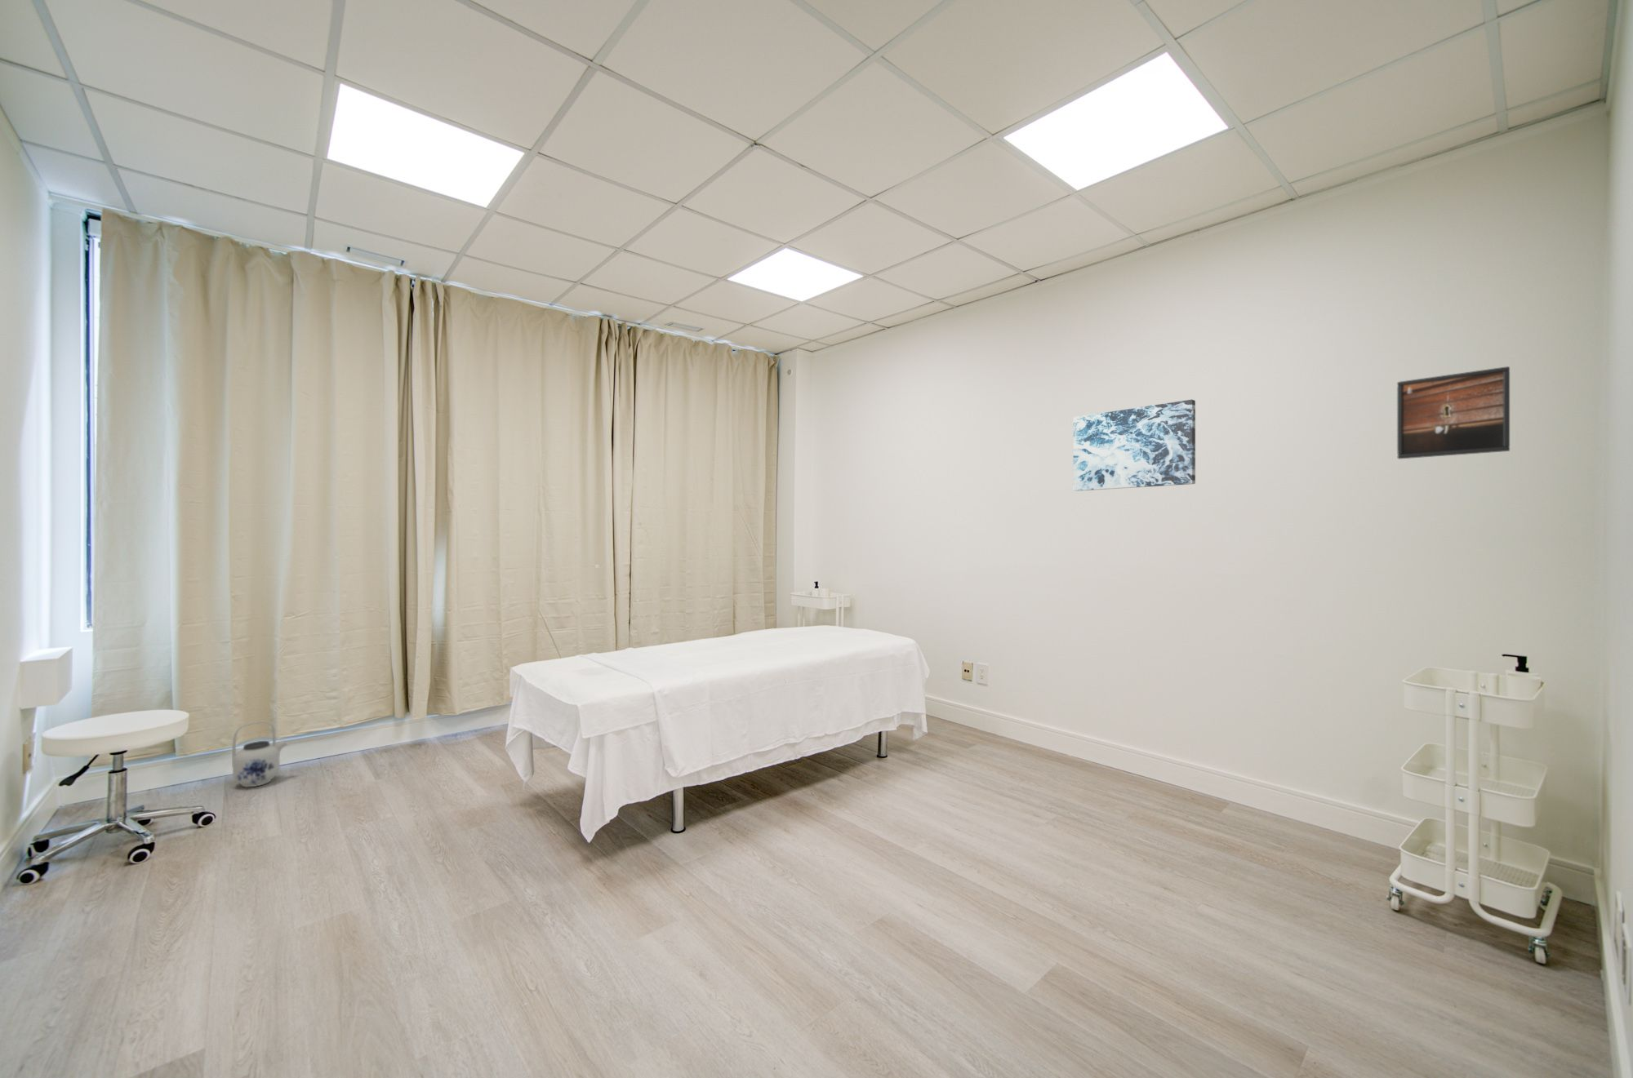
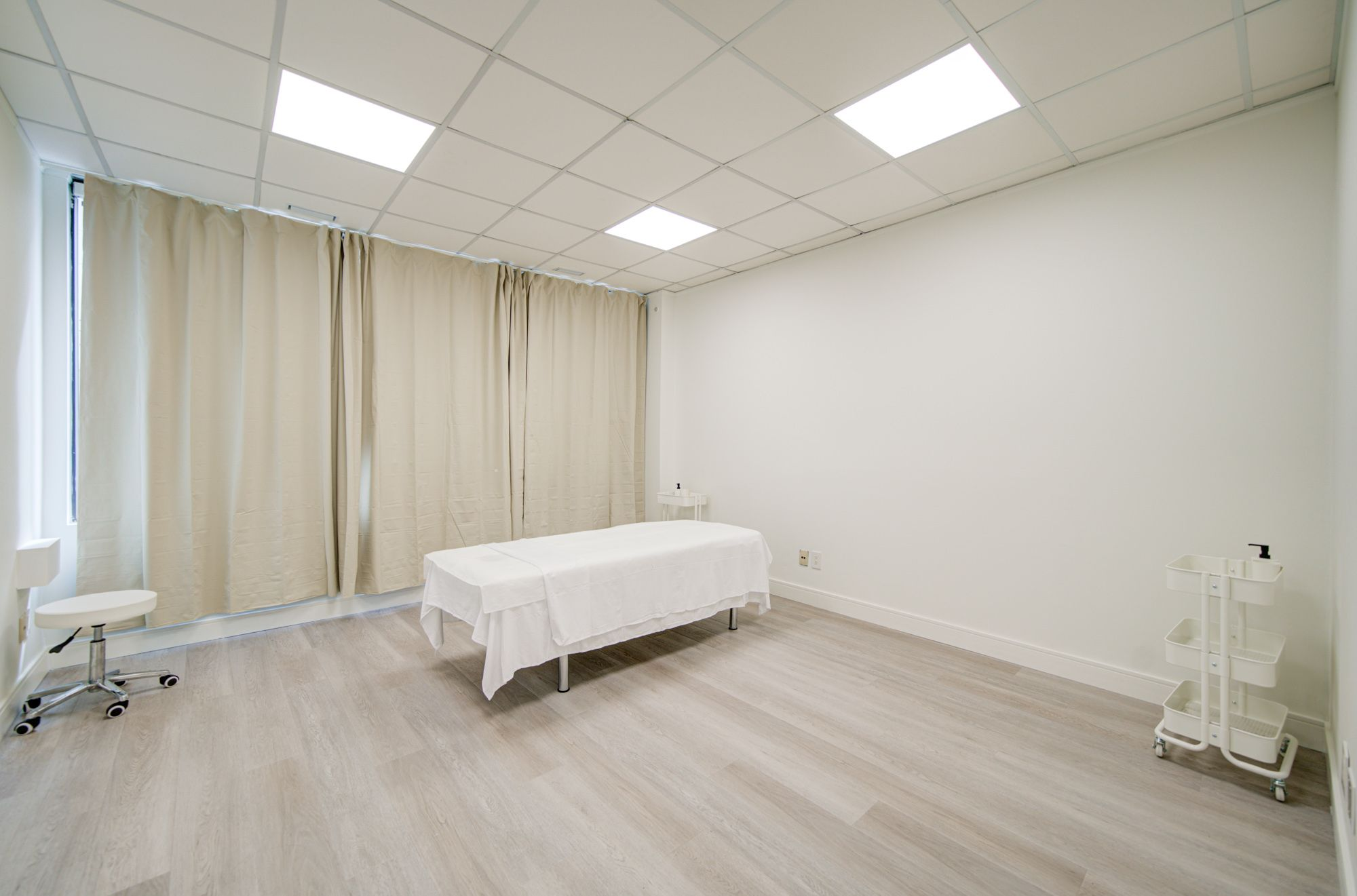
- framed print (1451, 415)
- wall art (1130, 448)
- teapot (260, 751)
